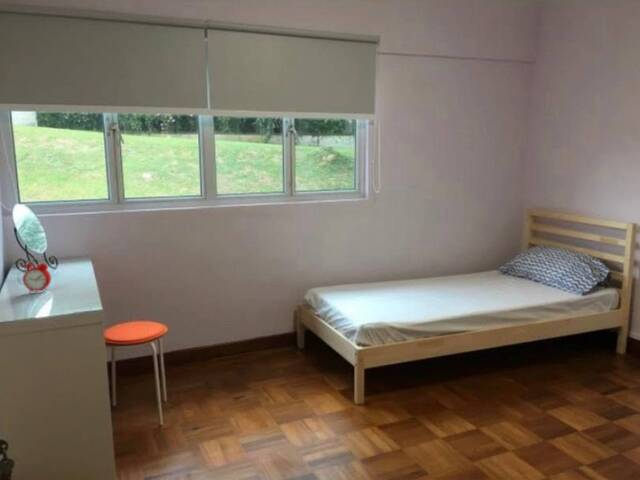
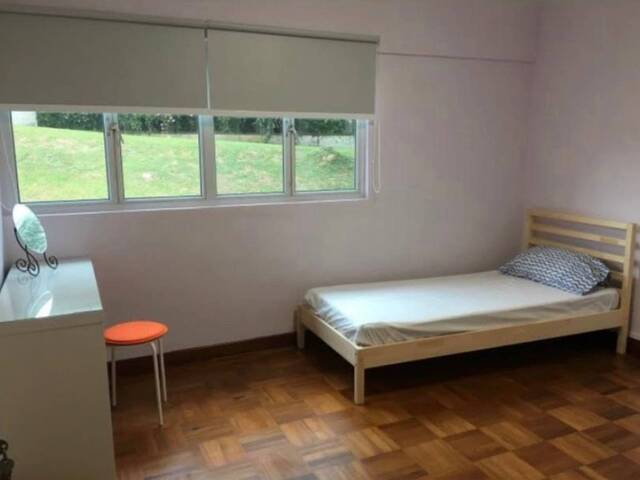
- alarm clock (36, 274)
